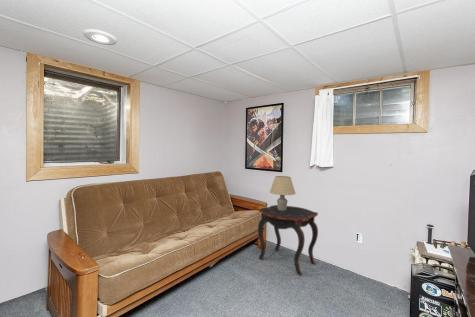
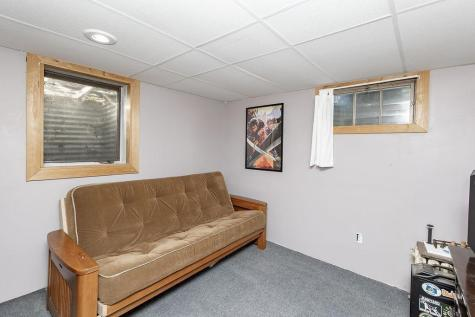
- side table (280, 237)
- table lamp (282, 192)
